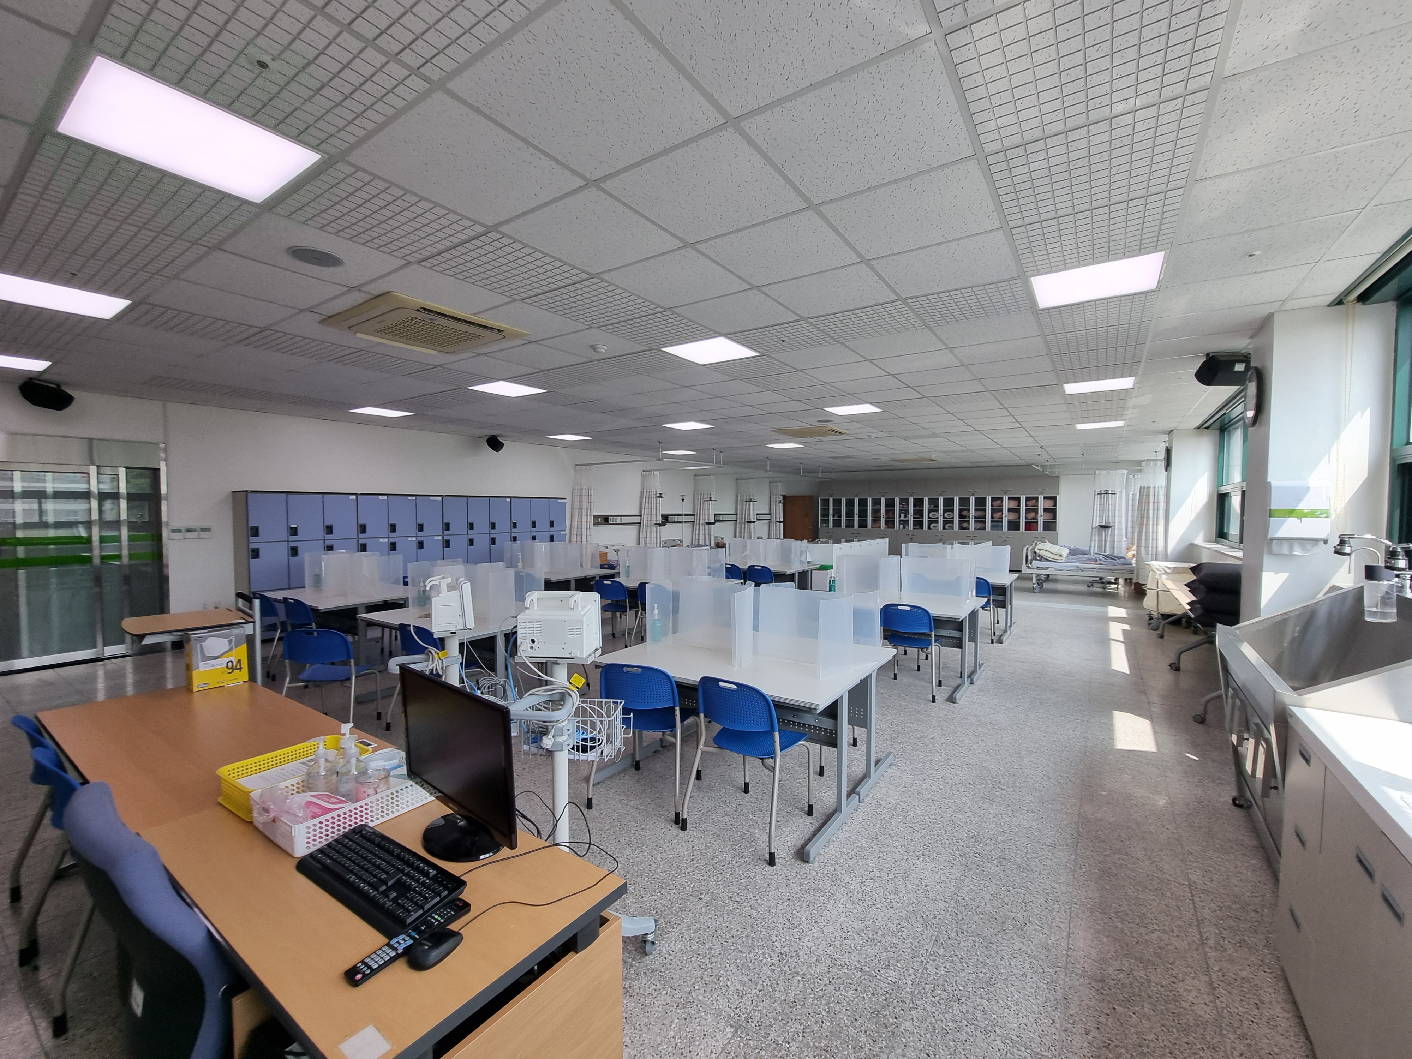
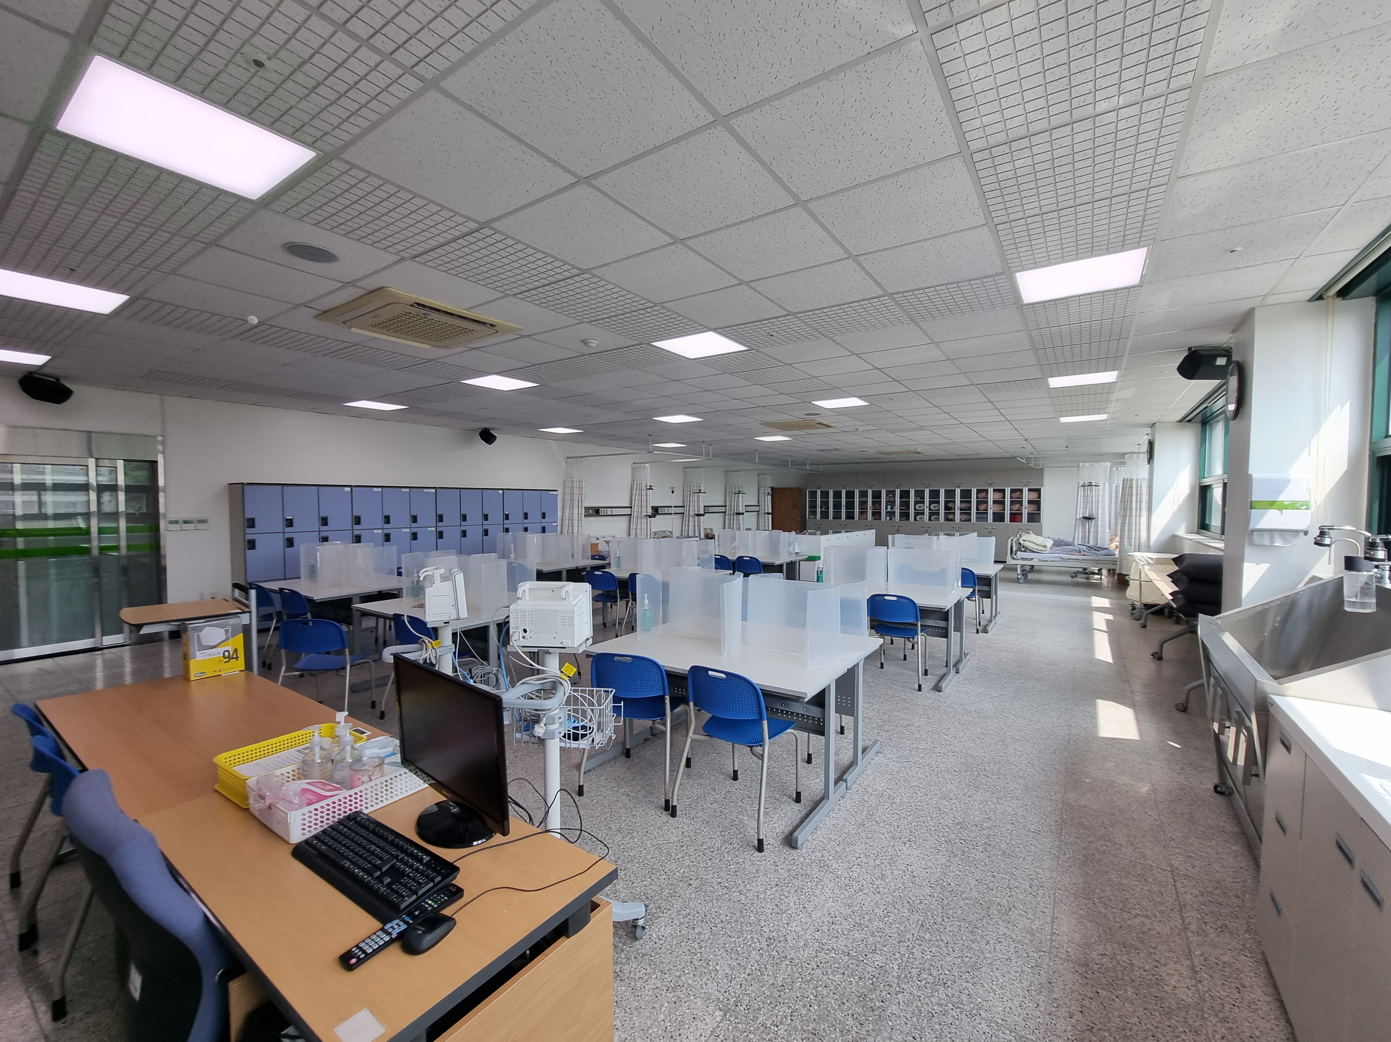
+ smoke detector (253, 321)
